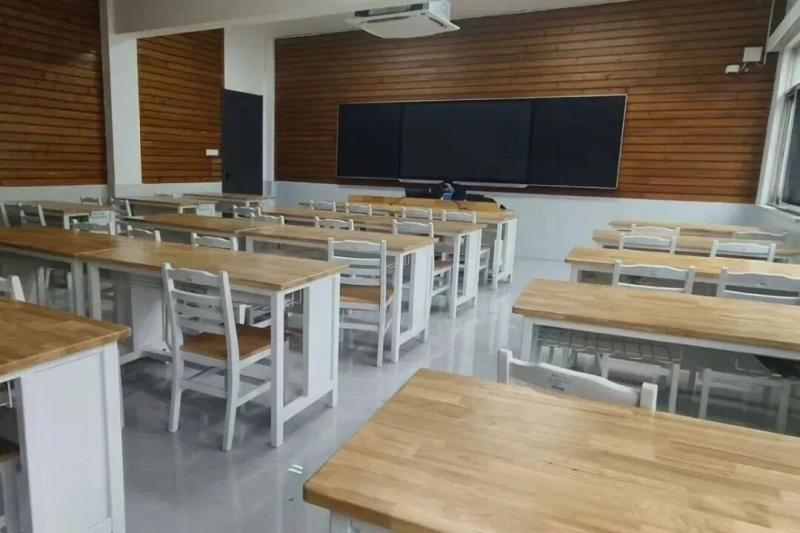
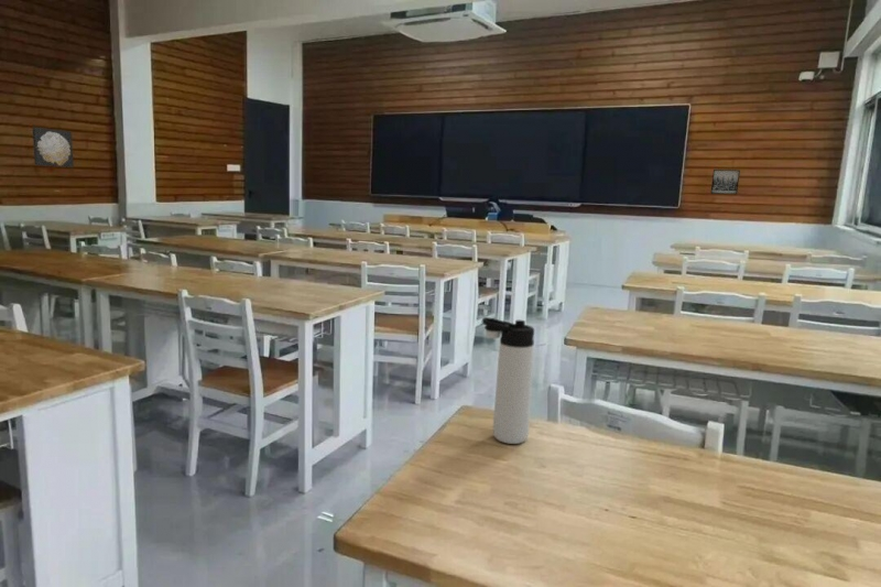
+ thermos bottle (504, 379)
+ wall art (725, 182)
+ wall art (53, 148)
